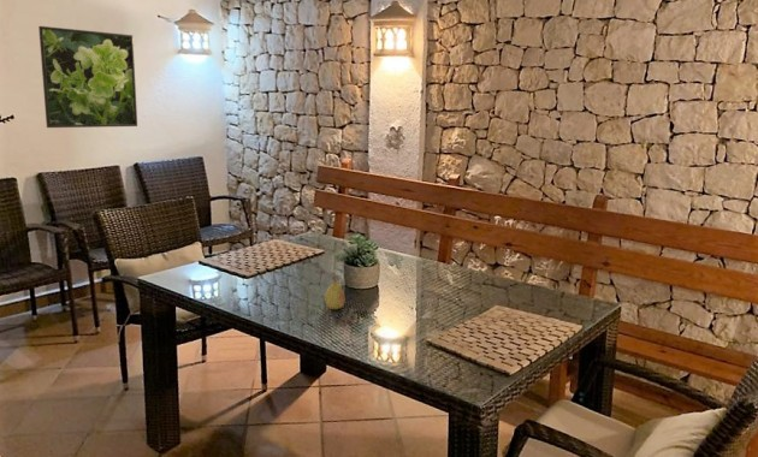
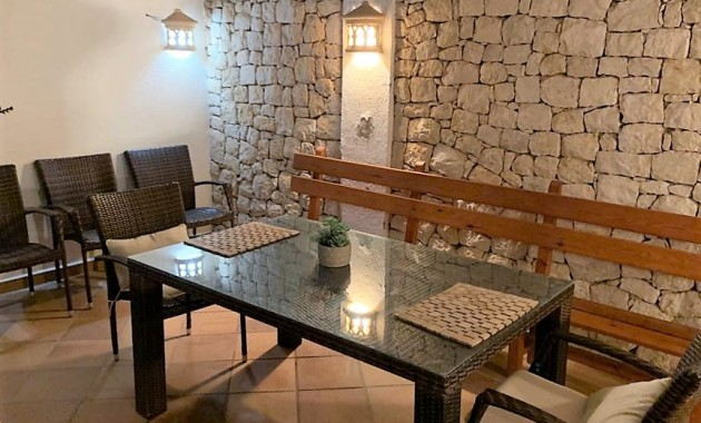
- fruit (334, 291)
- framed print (91, 79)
